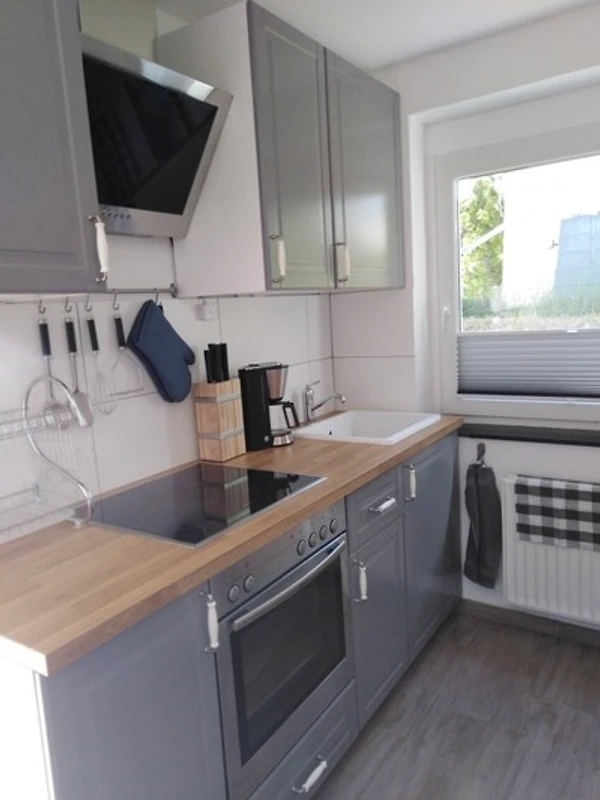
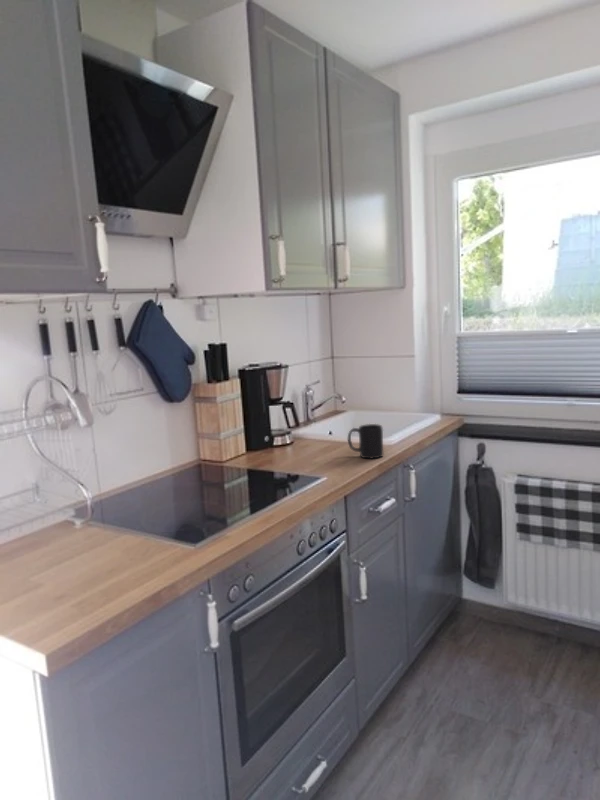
+ mug (364, 440)
